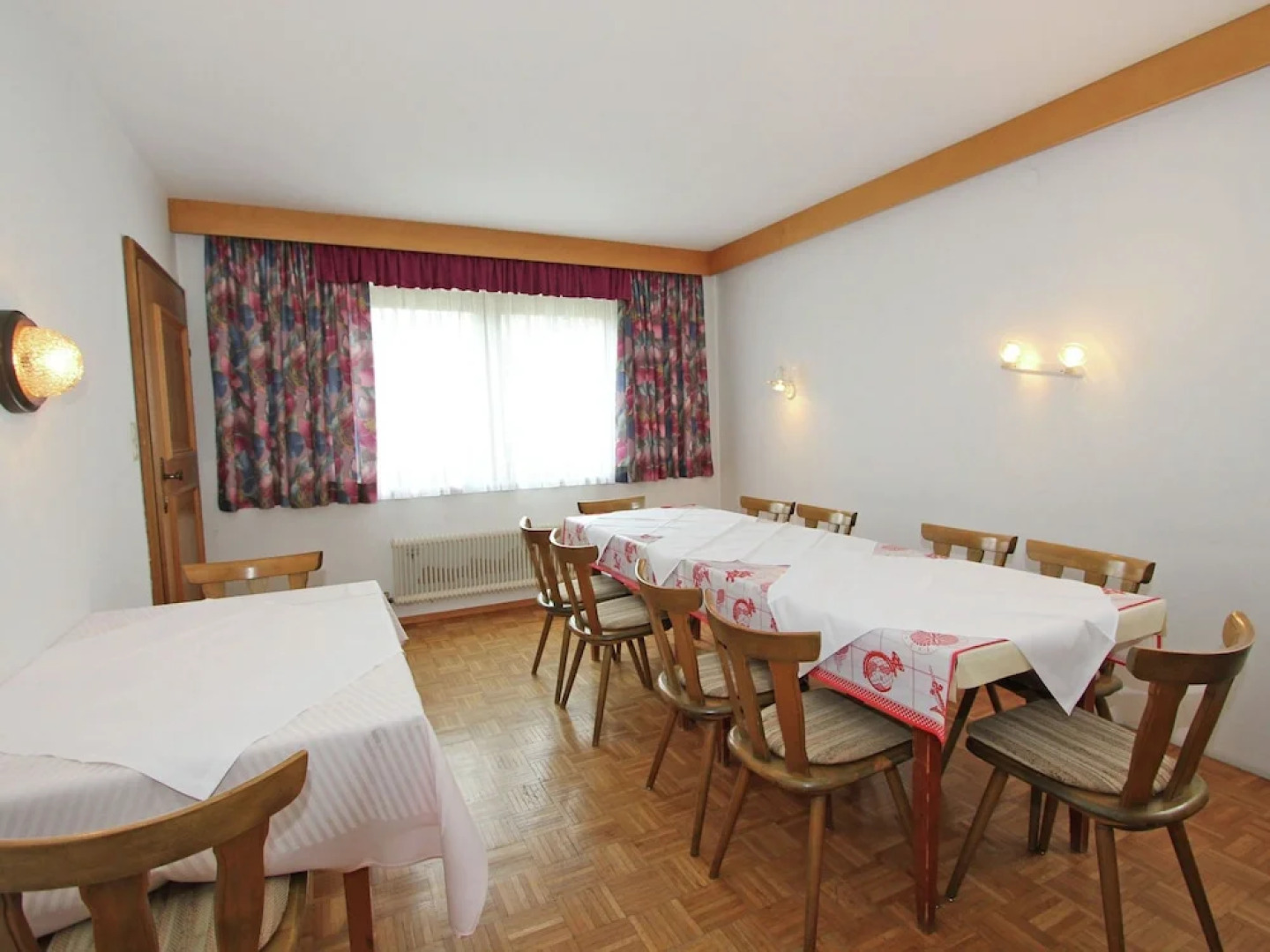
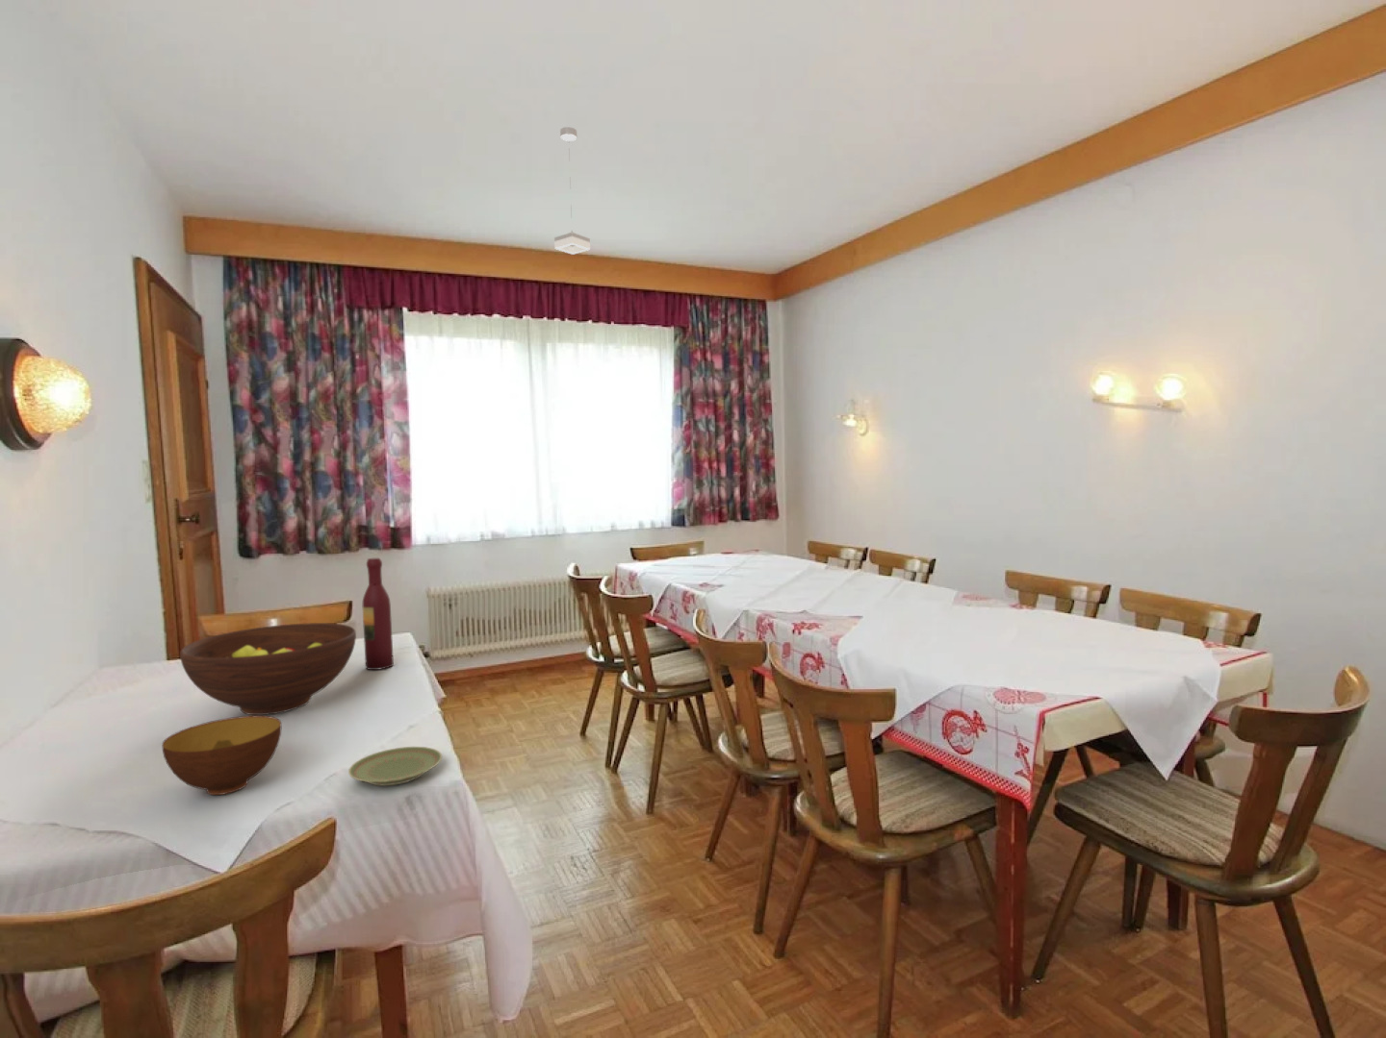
+ wine bottle (377, 613)
+ bowl (225, 759)
+ fruit bowl (274, 673)
+ pendant lamp (570, 186)
+ plate (396, 768)
